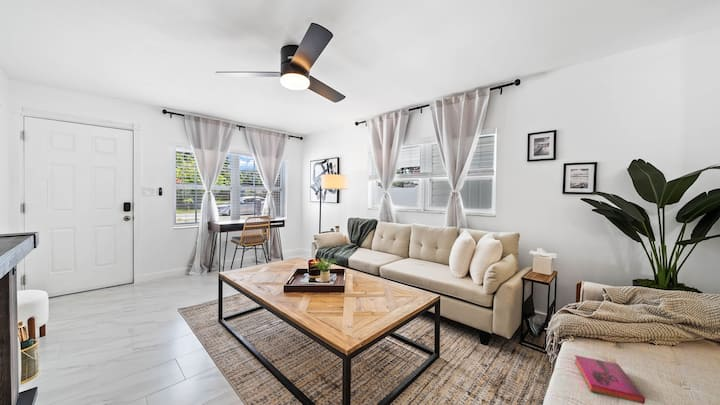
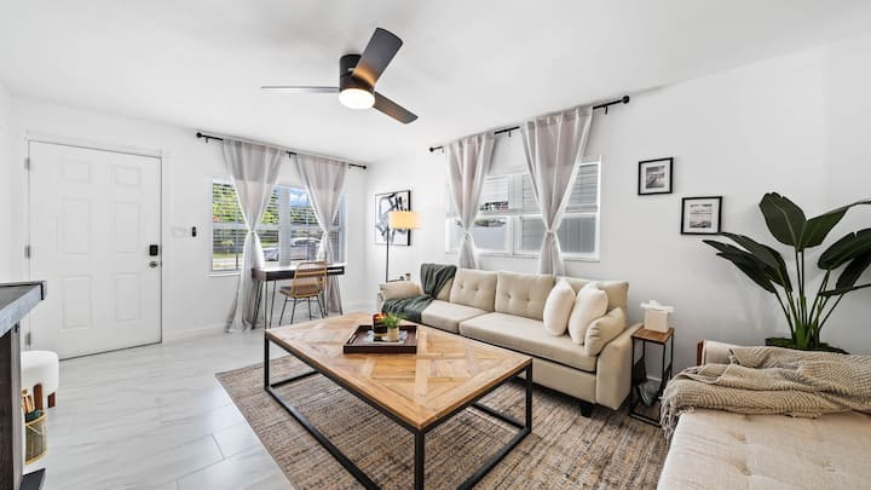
- hardback book (605, 376)
